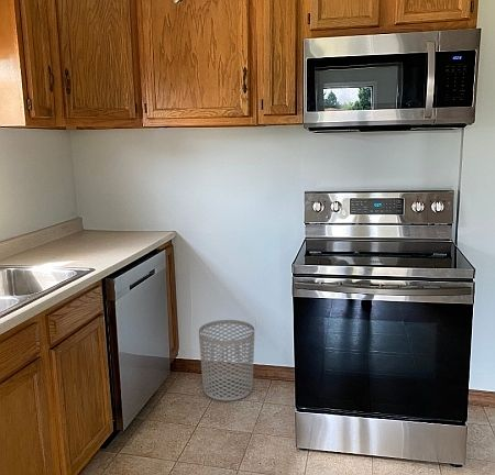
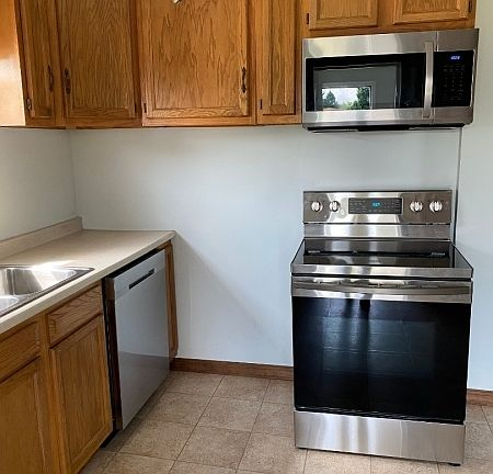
- waste bin (228, 360)
